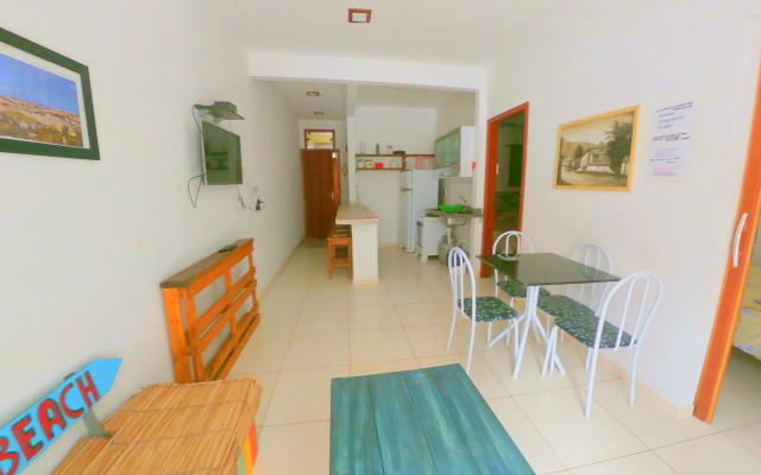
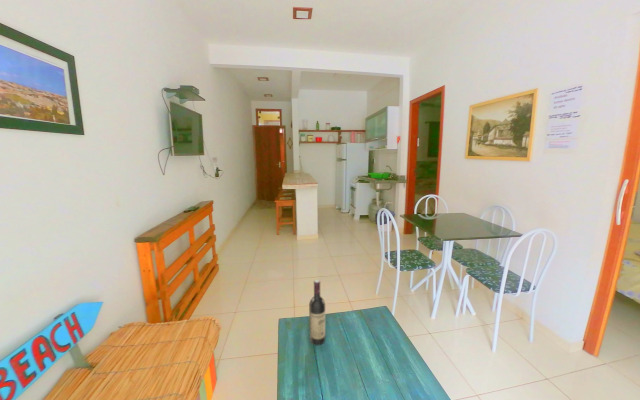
+ wine bottle (317, 311)
